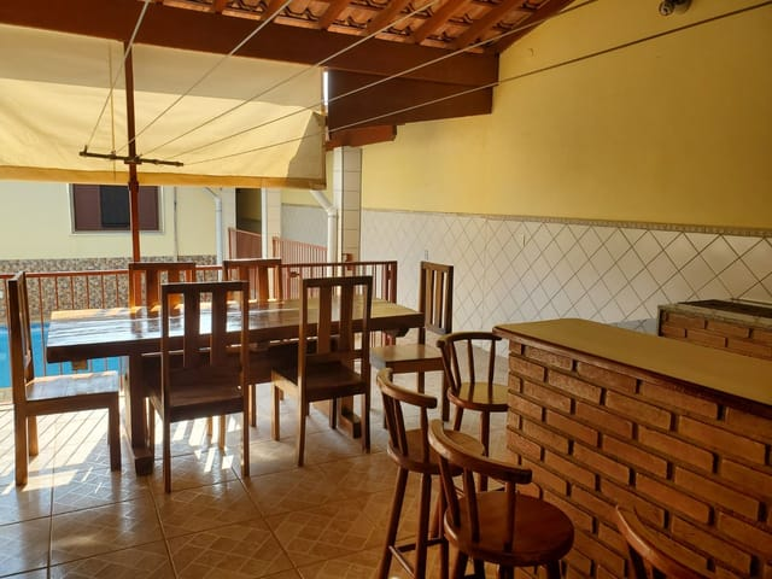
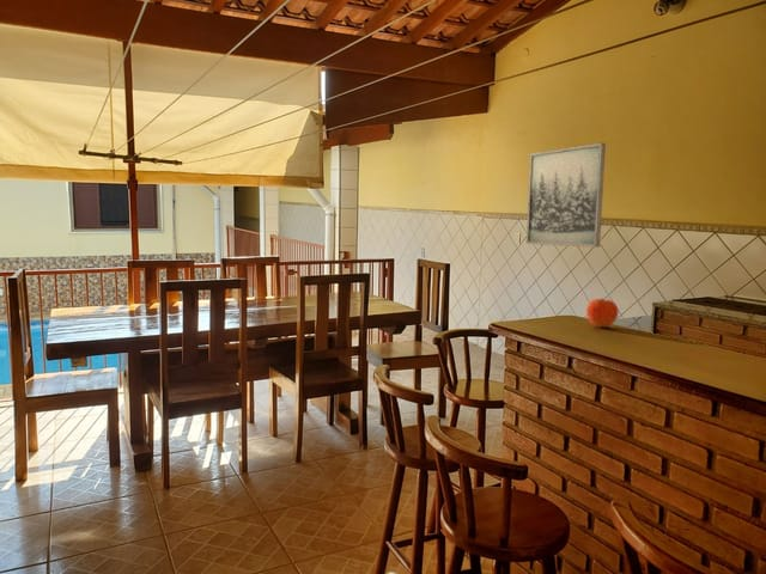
+ fruit (602, 312)
+ wall art (563, 197)
